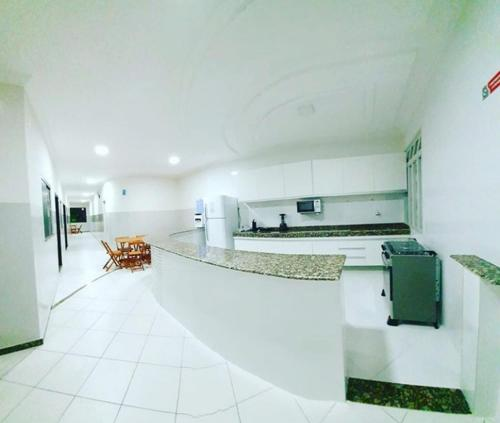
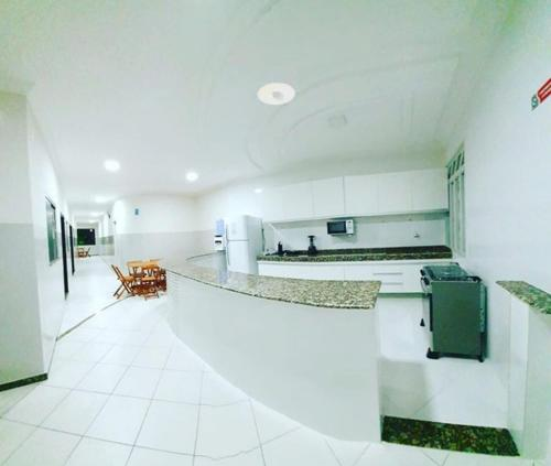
+ recessed light (276, 93)
